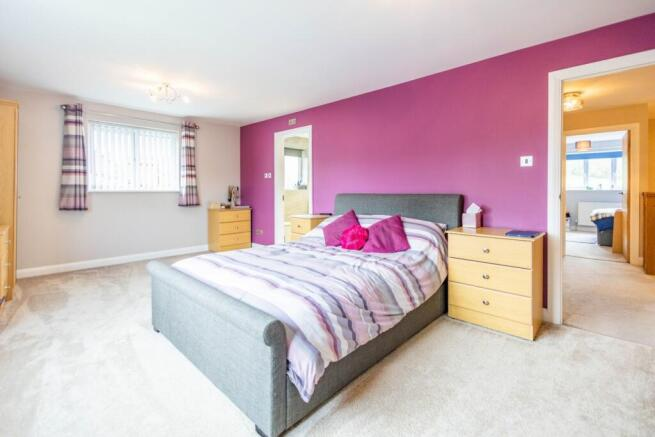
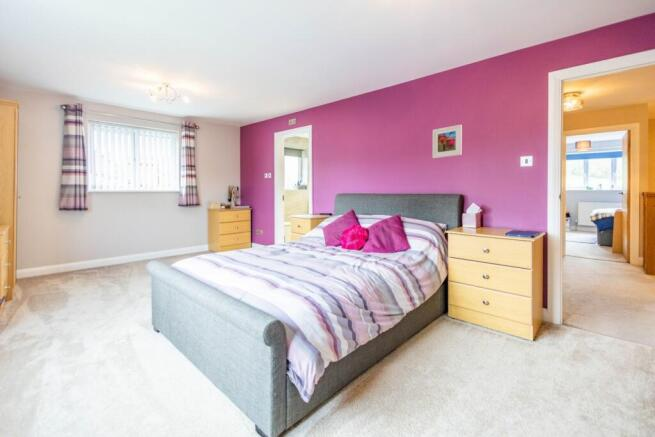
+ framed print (446, 142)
